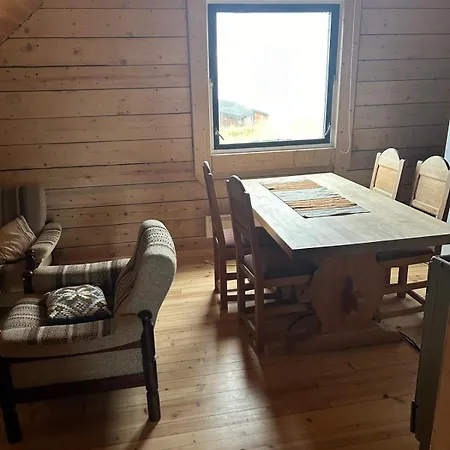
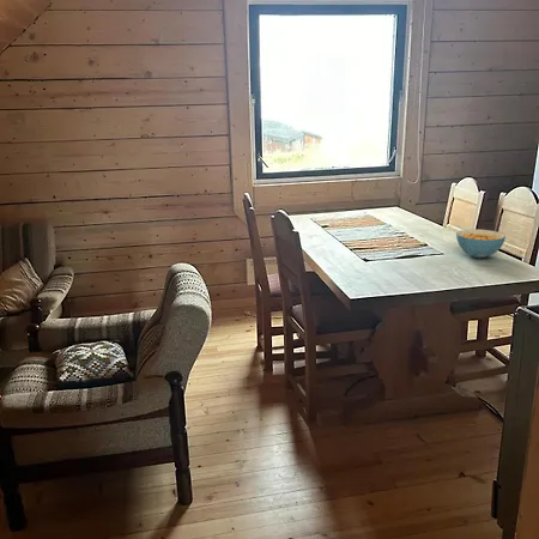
+ cereal bowl (479, 244)
